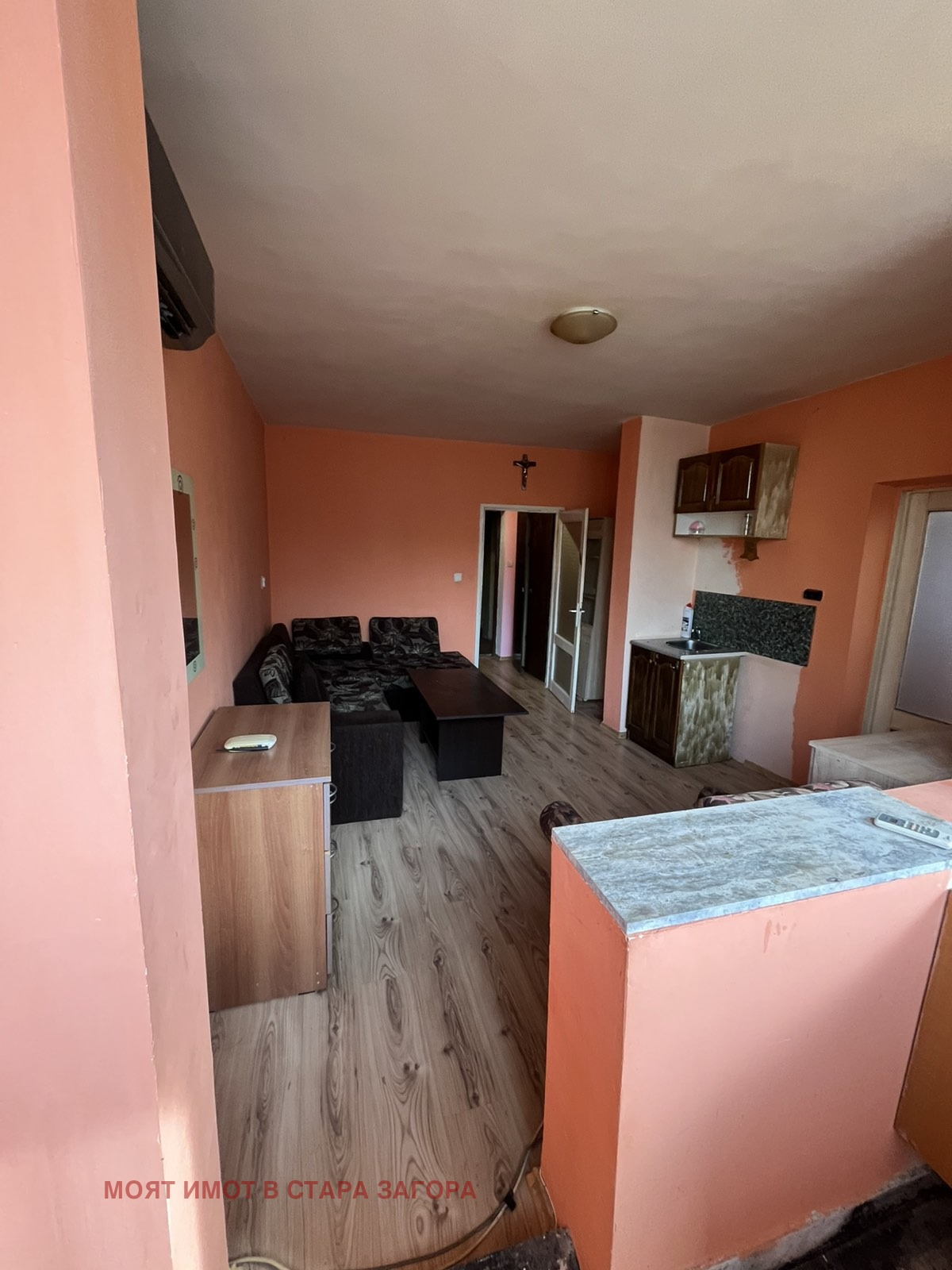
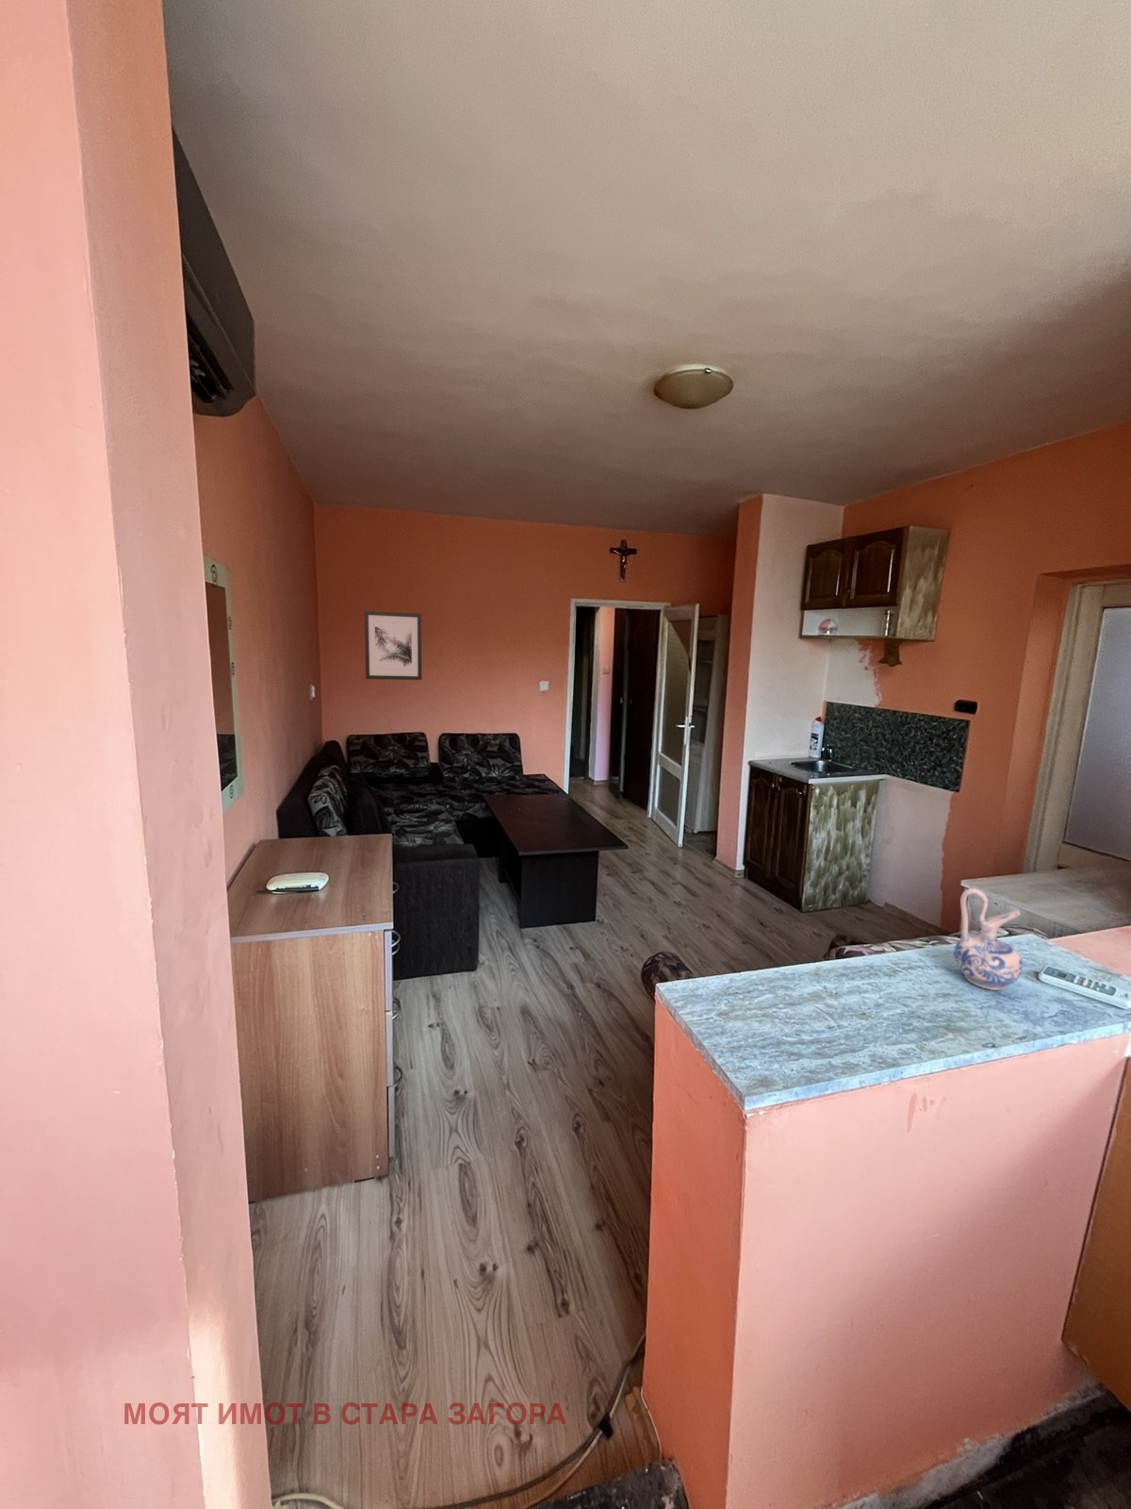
+ wall art (393, 646)
+ ceramic pitcher (990, 937)
